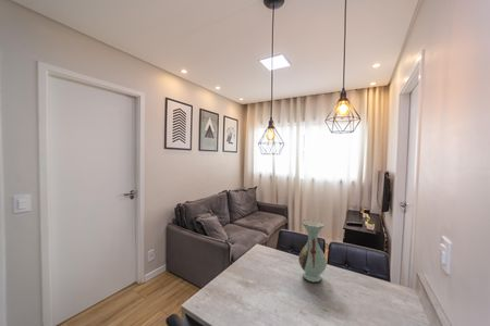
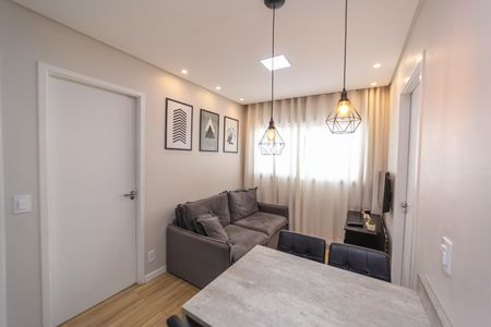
- decorative vase (313, 250)
